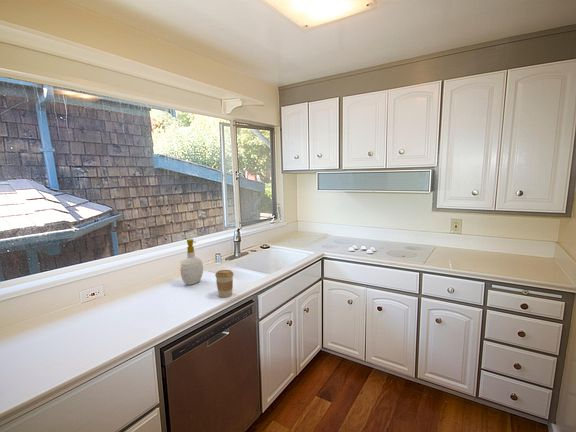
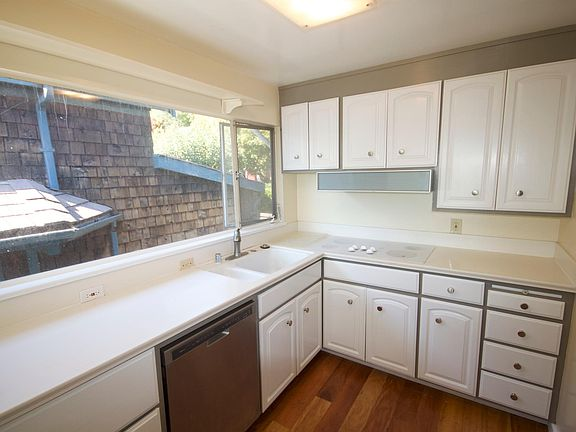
- coffee cup (224, 282)
- soap bottle (191, 261)
